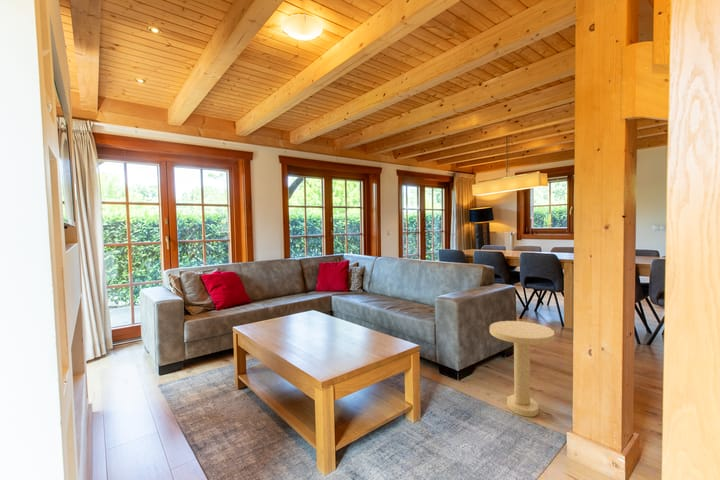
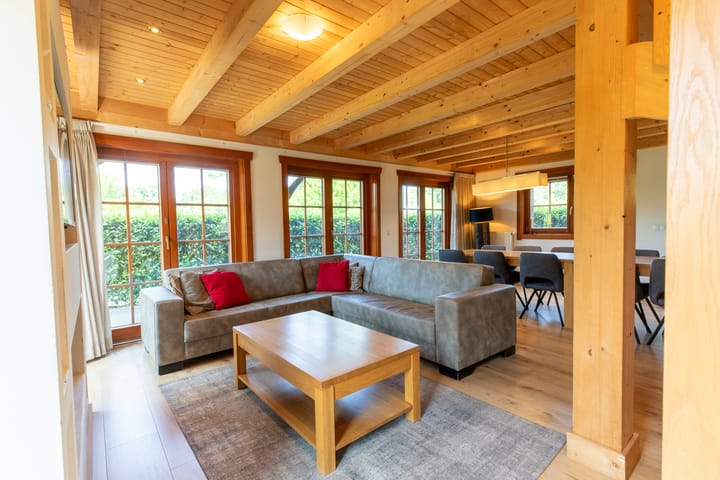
- side table (521, 368)
